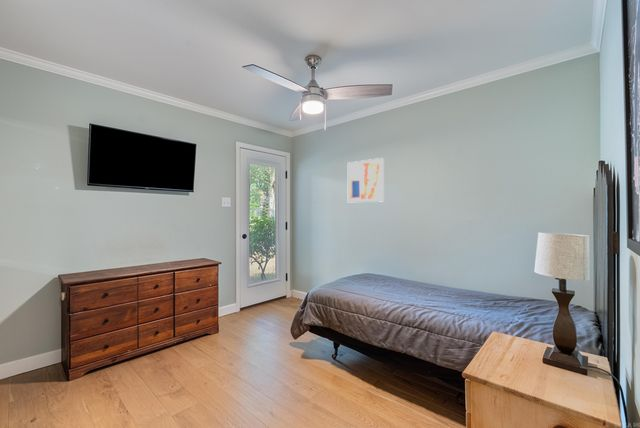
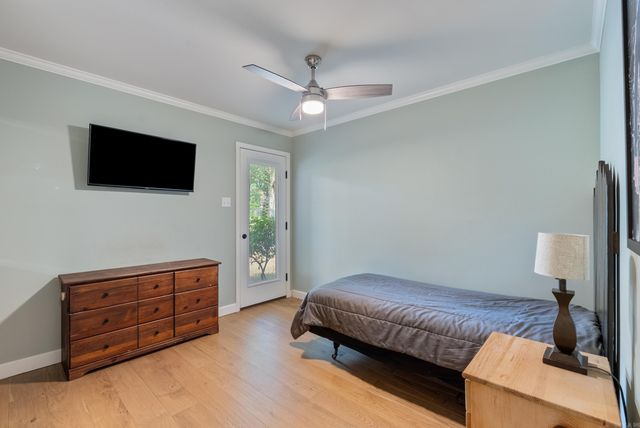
- wall art (364, 181)
